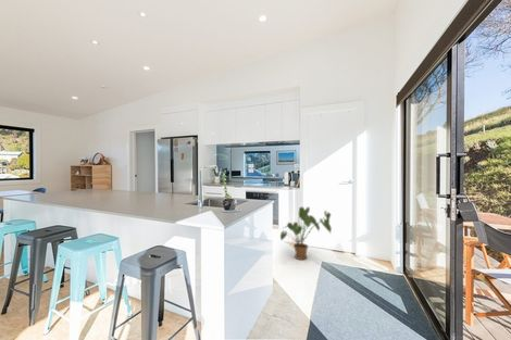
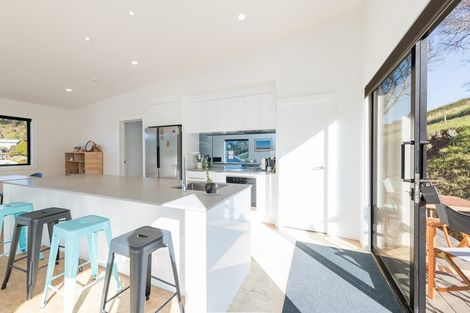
- house plant (304, 231)
